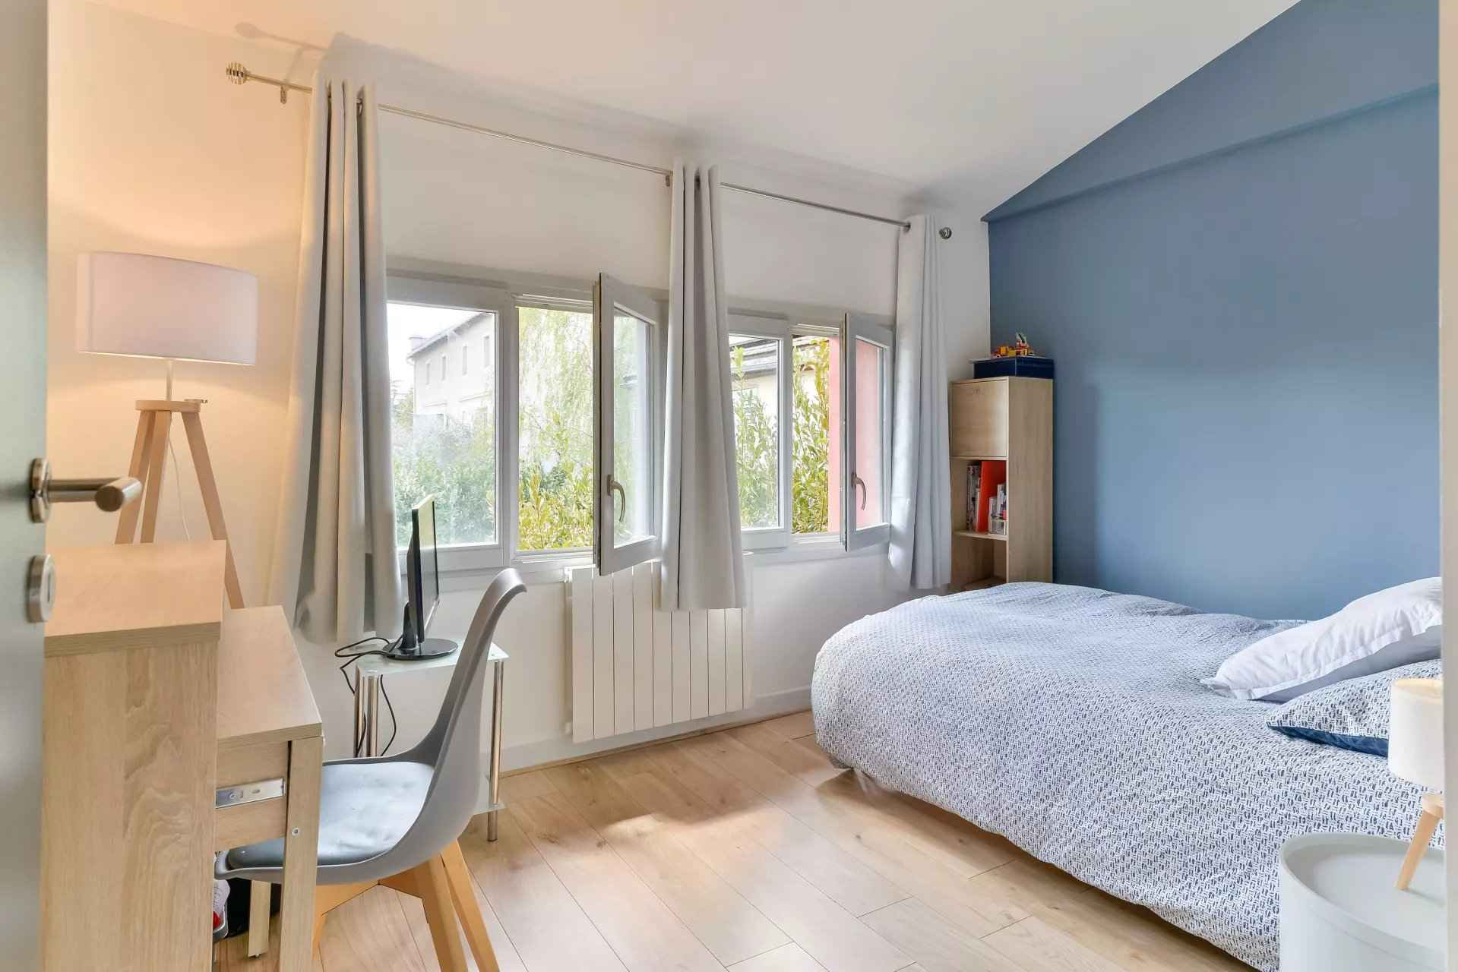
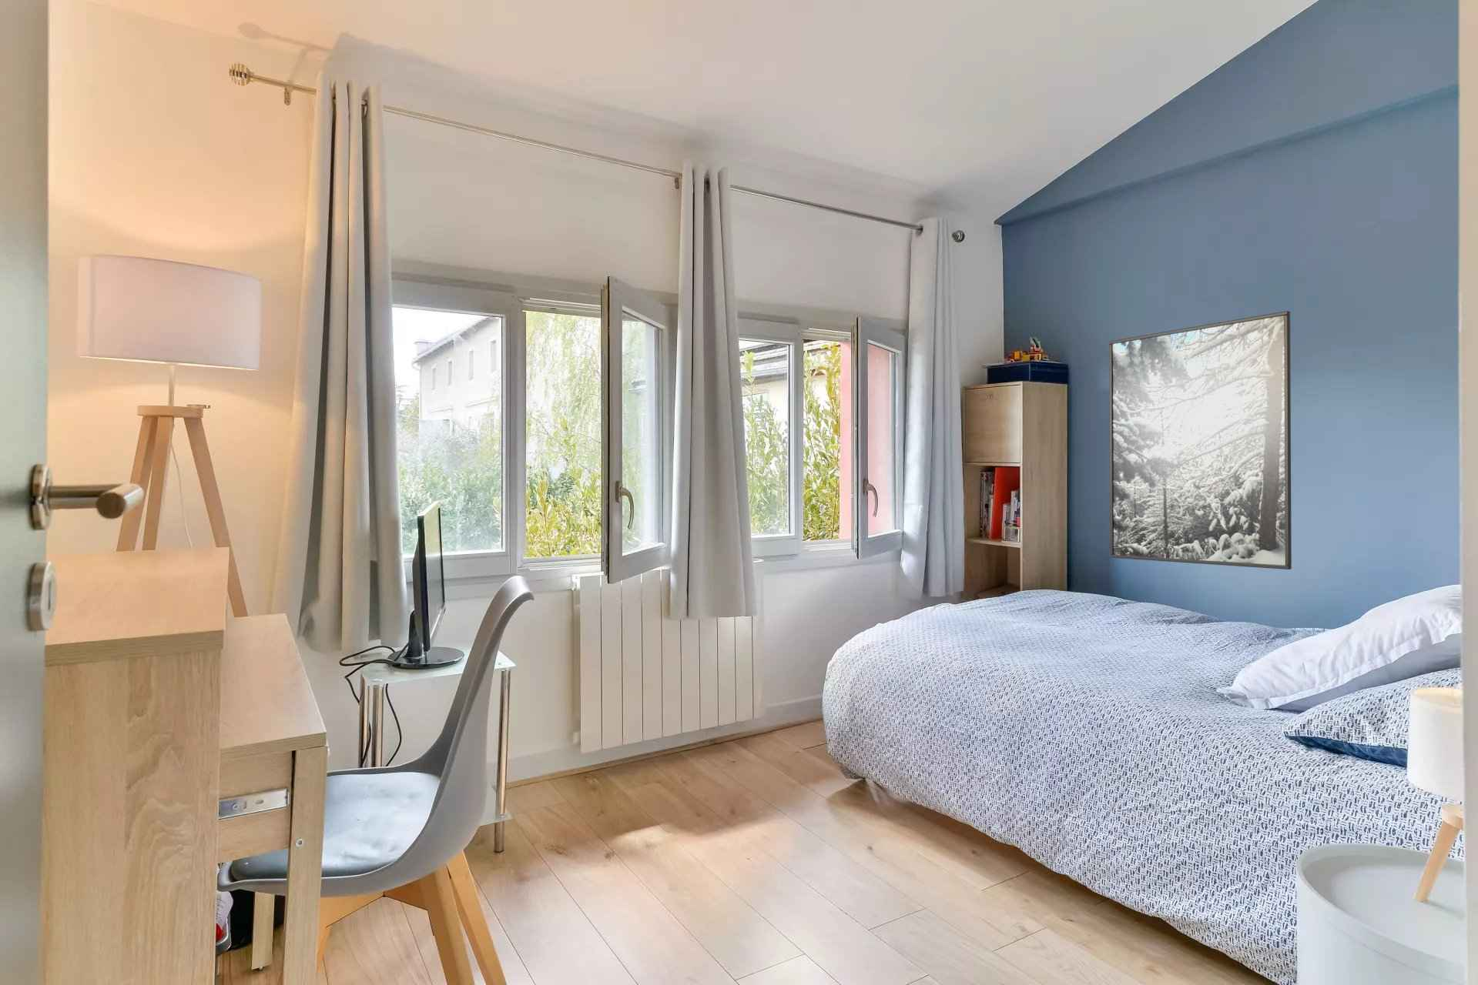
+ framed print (1191, 445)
